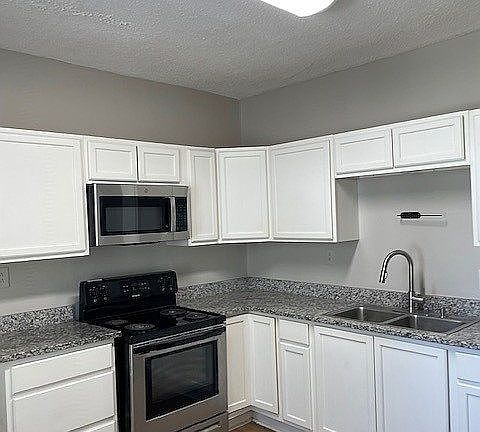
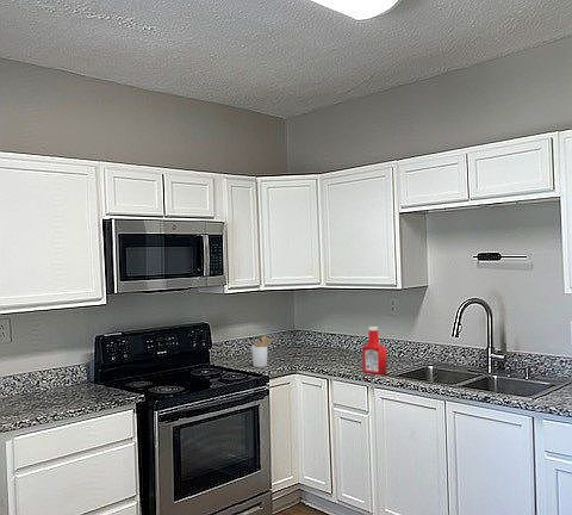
+ utensil holder (263, 350)
+ soap bottle (373, 349)
